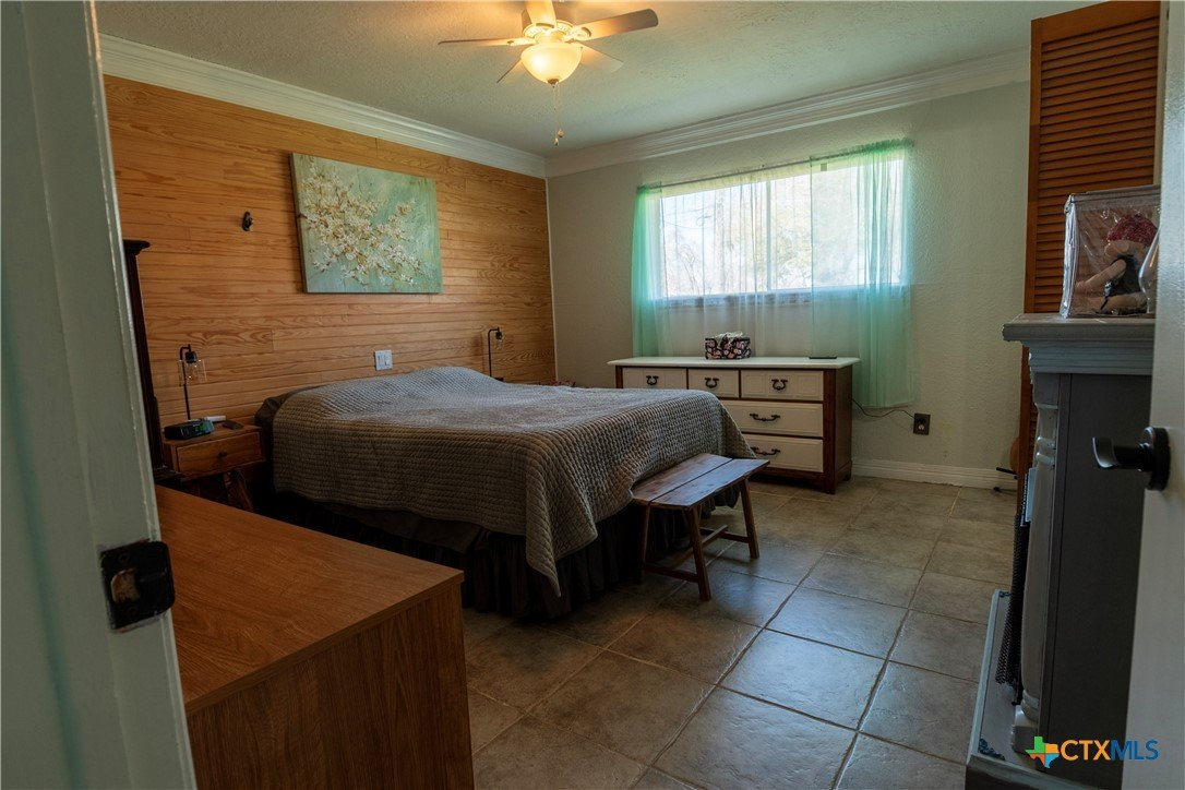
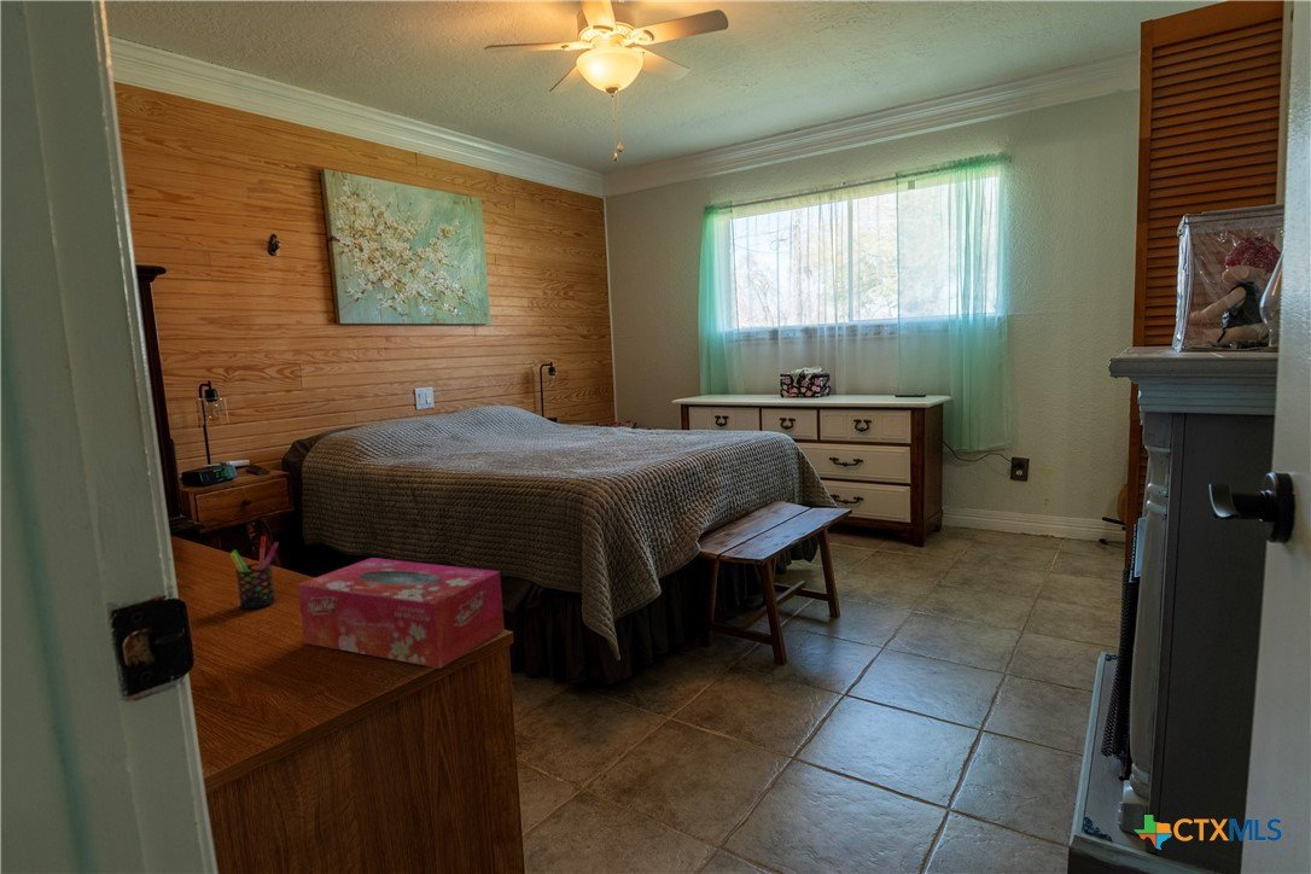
+ tissue box (402, 606)
+ pen holder (252, 571)
